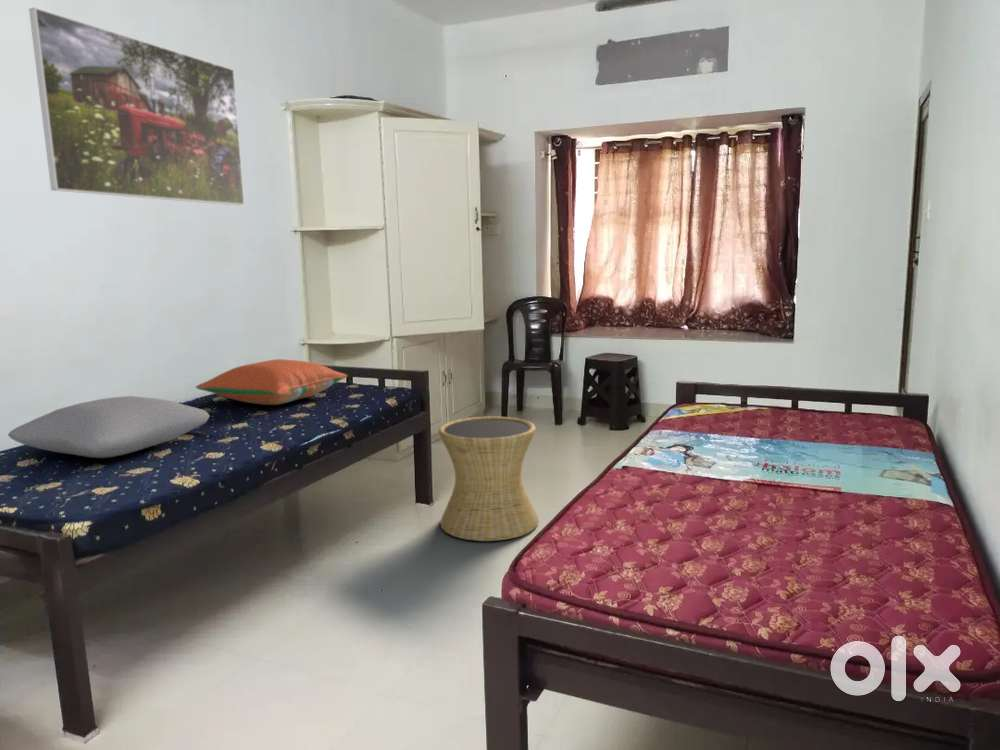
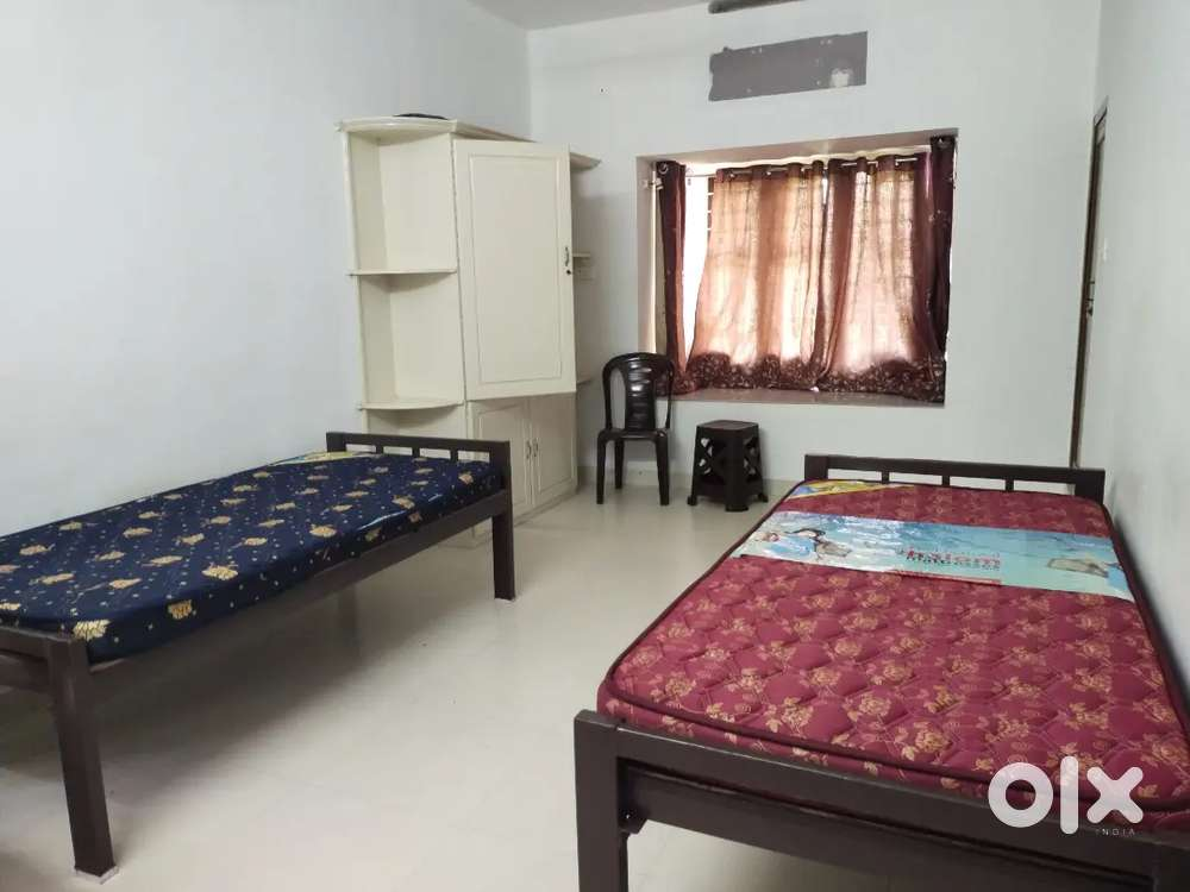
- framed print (153, 122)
- pillow (274, 381)
- cushion (113, 425)
- side table (488, 475)
